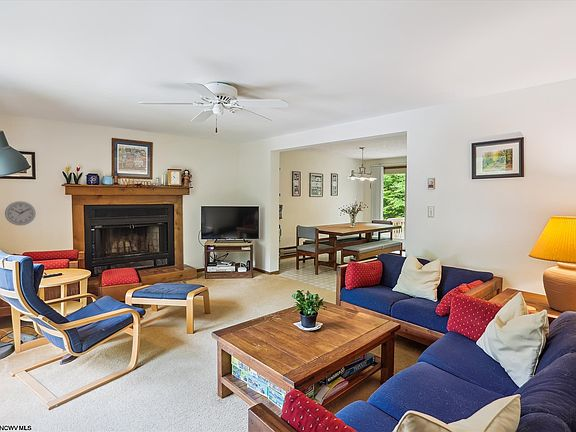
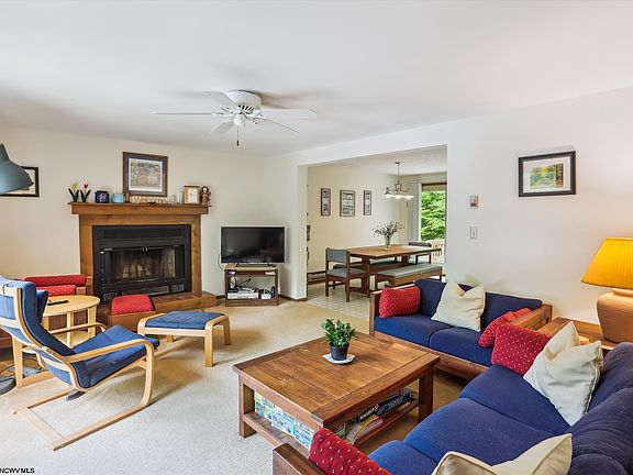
- wall clock (20, 213)
